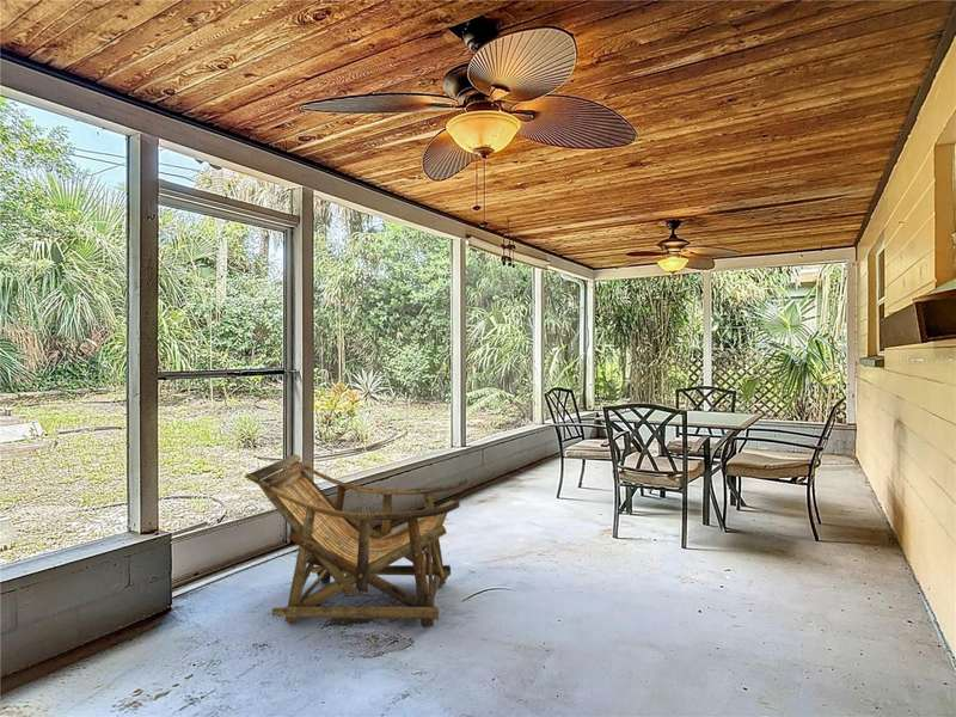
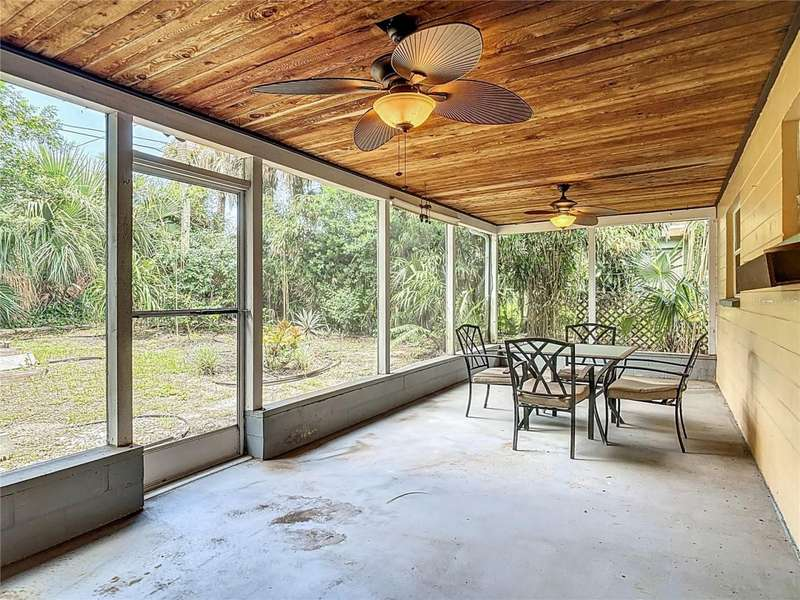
- lounge chair (364, 533)
